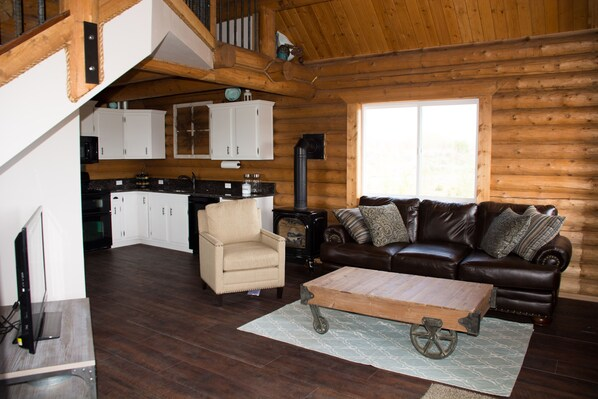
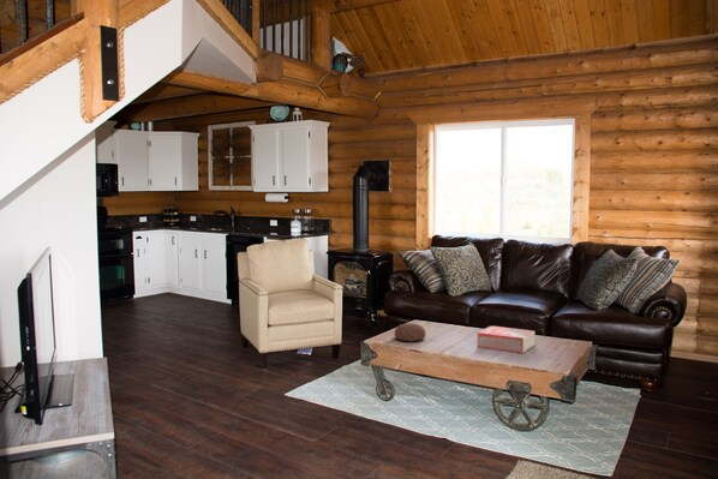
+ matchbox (505, 339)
+ decorative bowl (409, 331)
